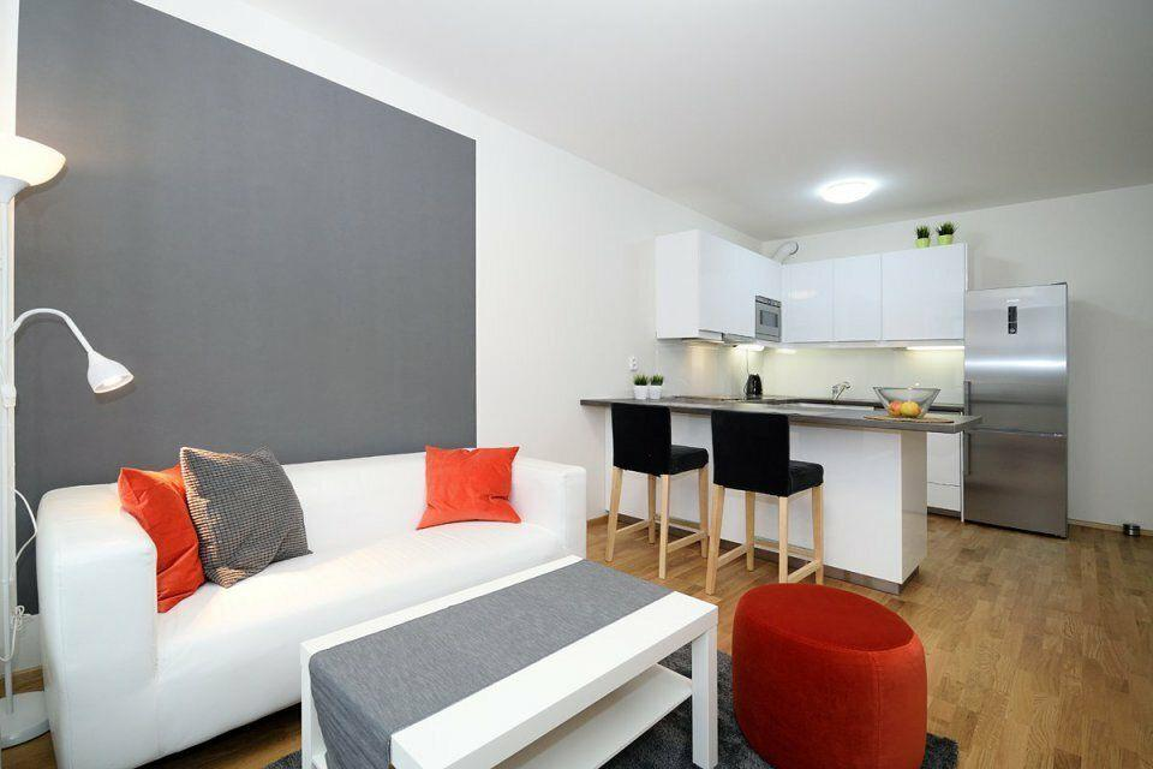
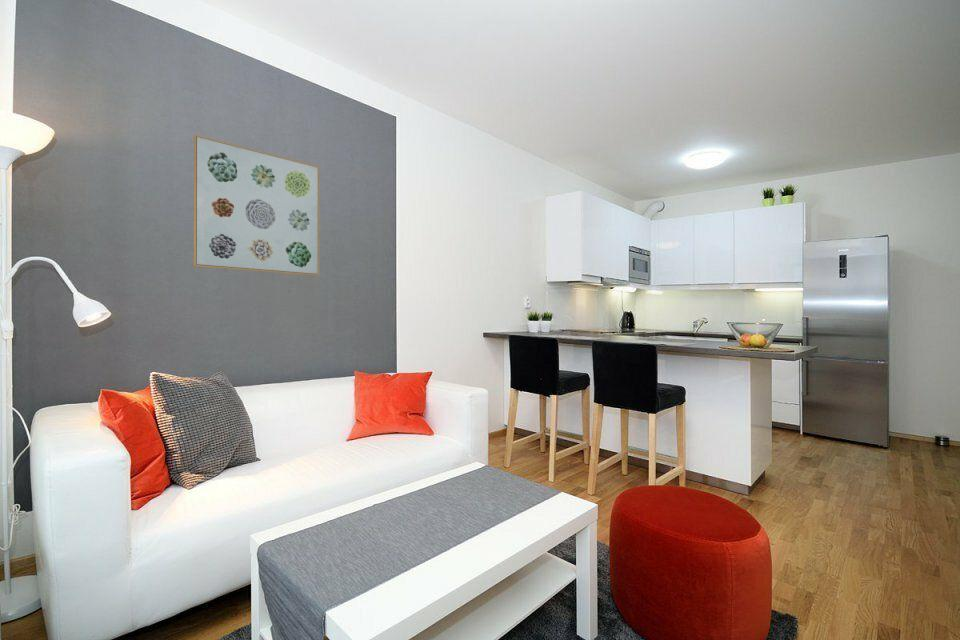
+ wall art (262, 211)
